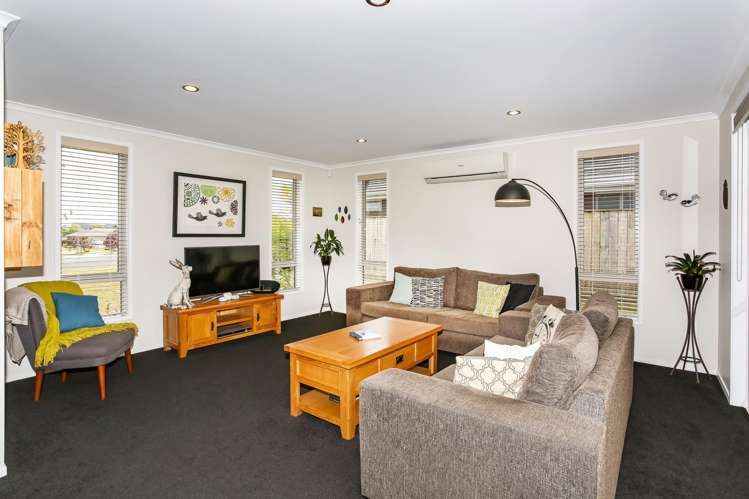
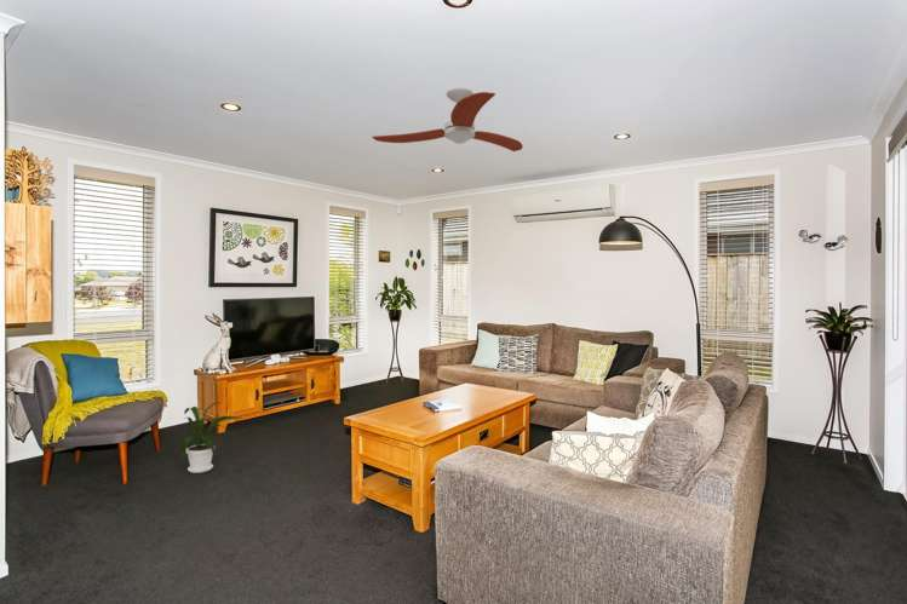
+ ceiling fan (450, 114)
+ house plant (202, 436)
